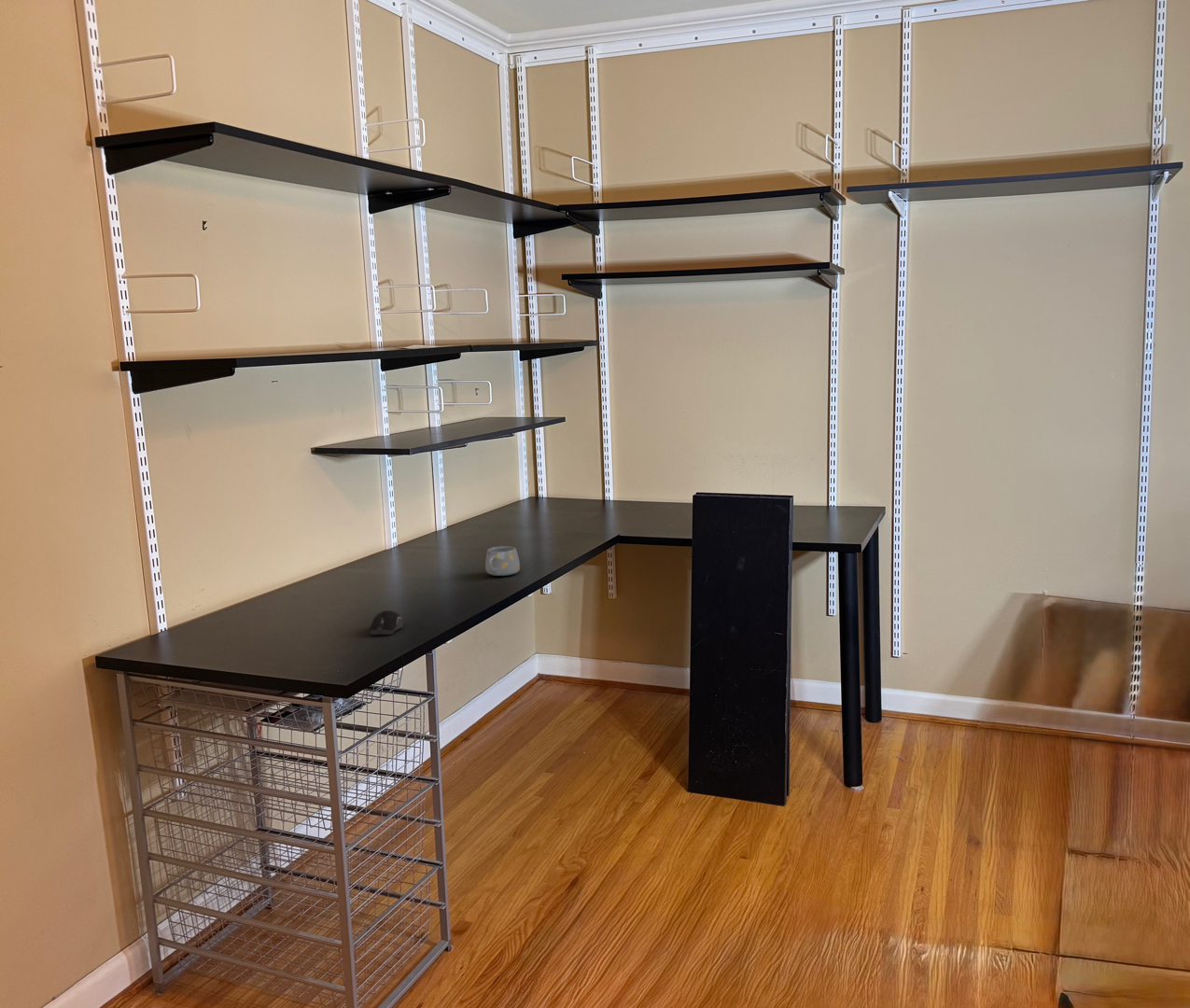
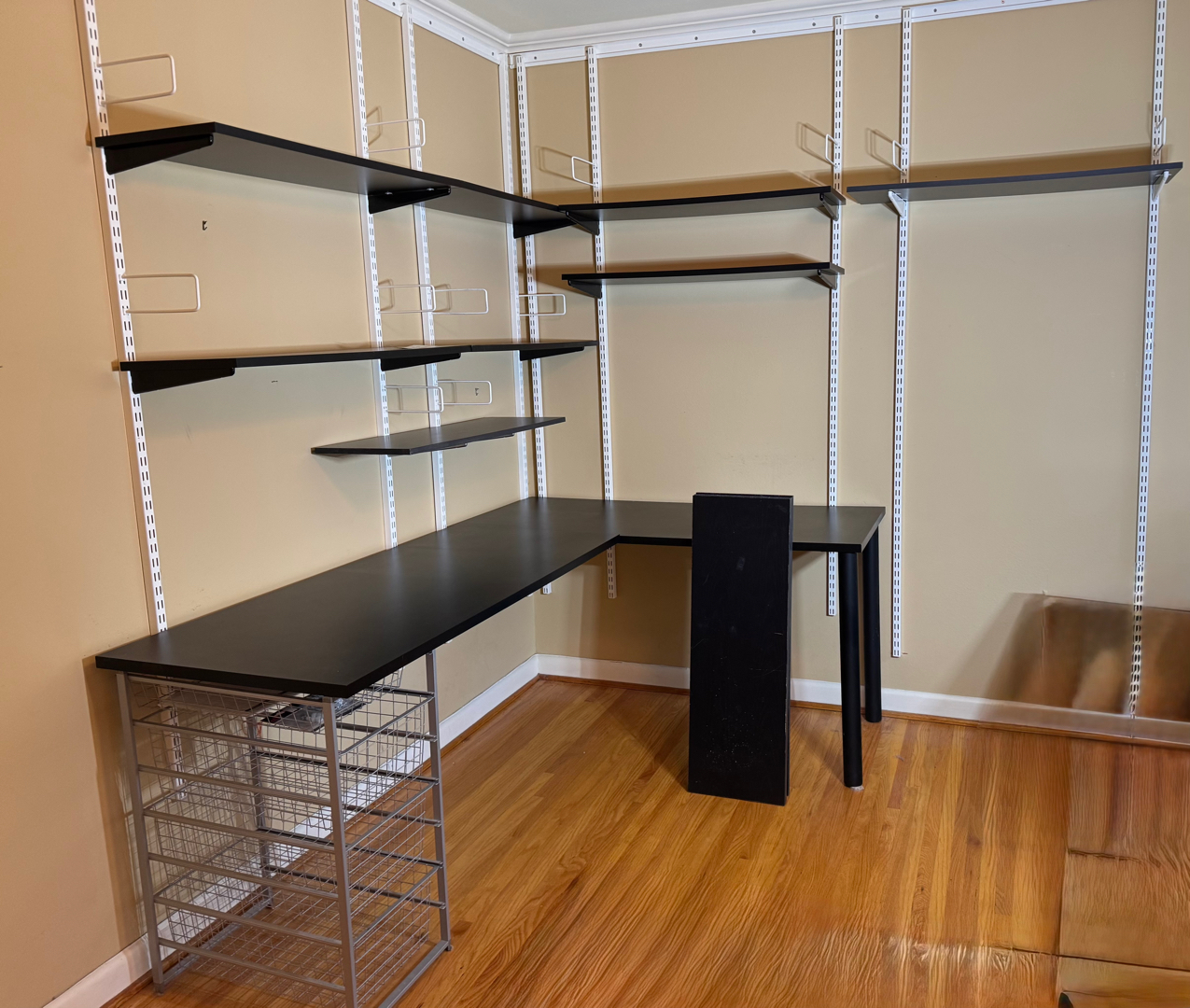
- mug (499, 563)
- computer mouse (385, 621)
